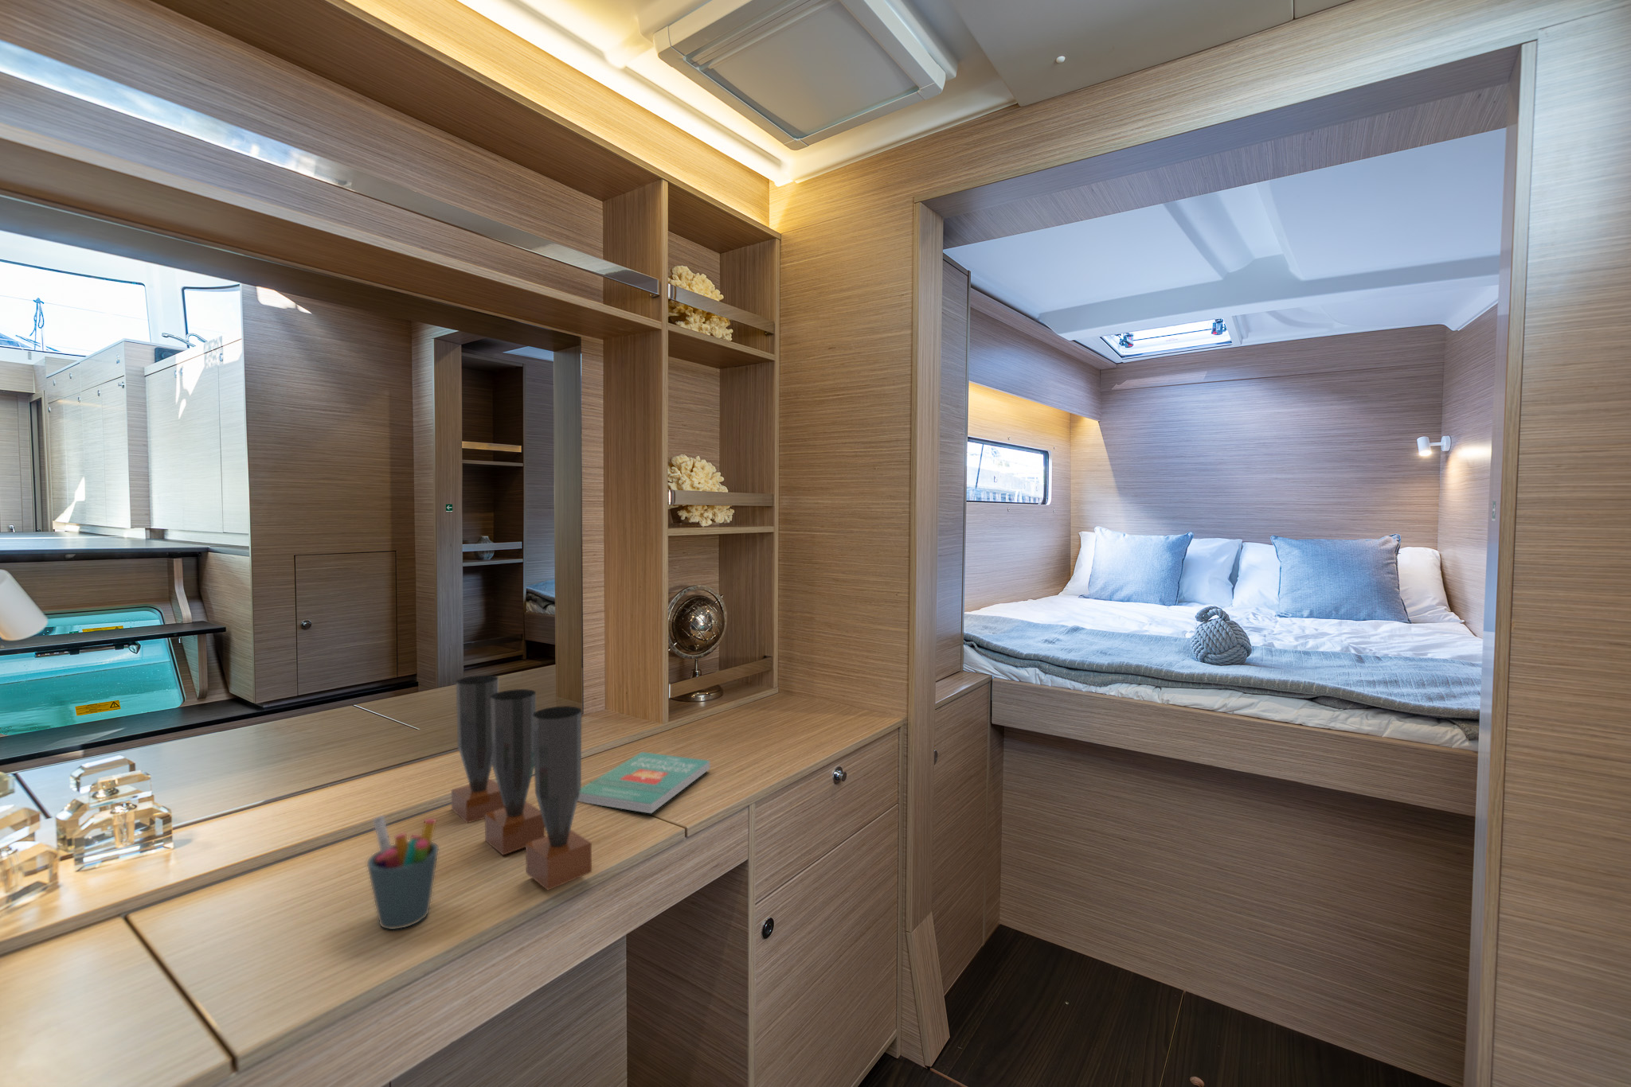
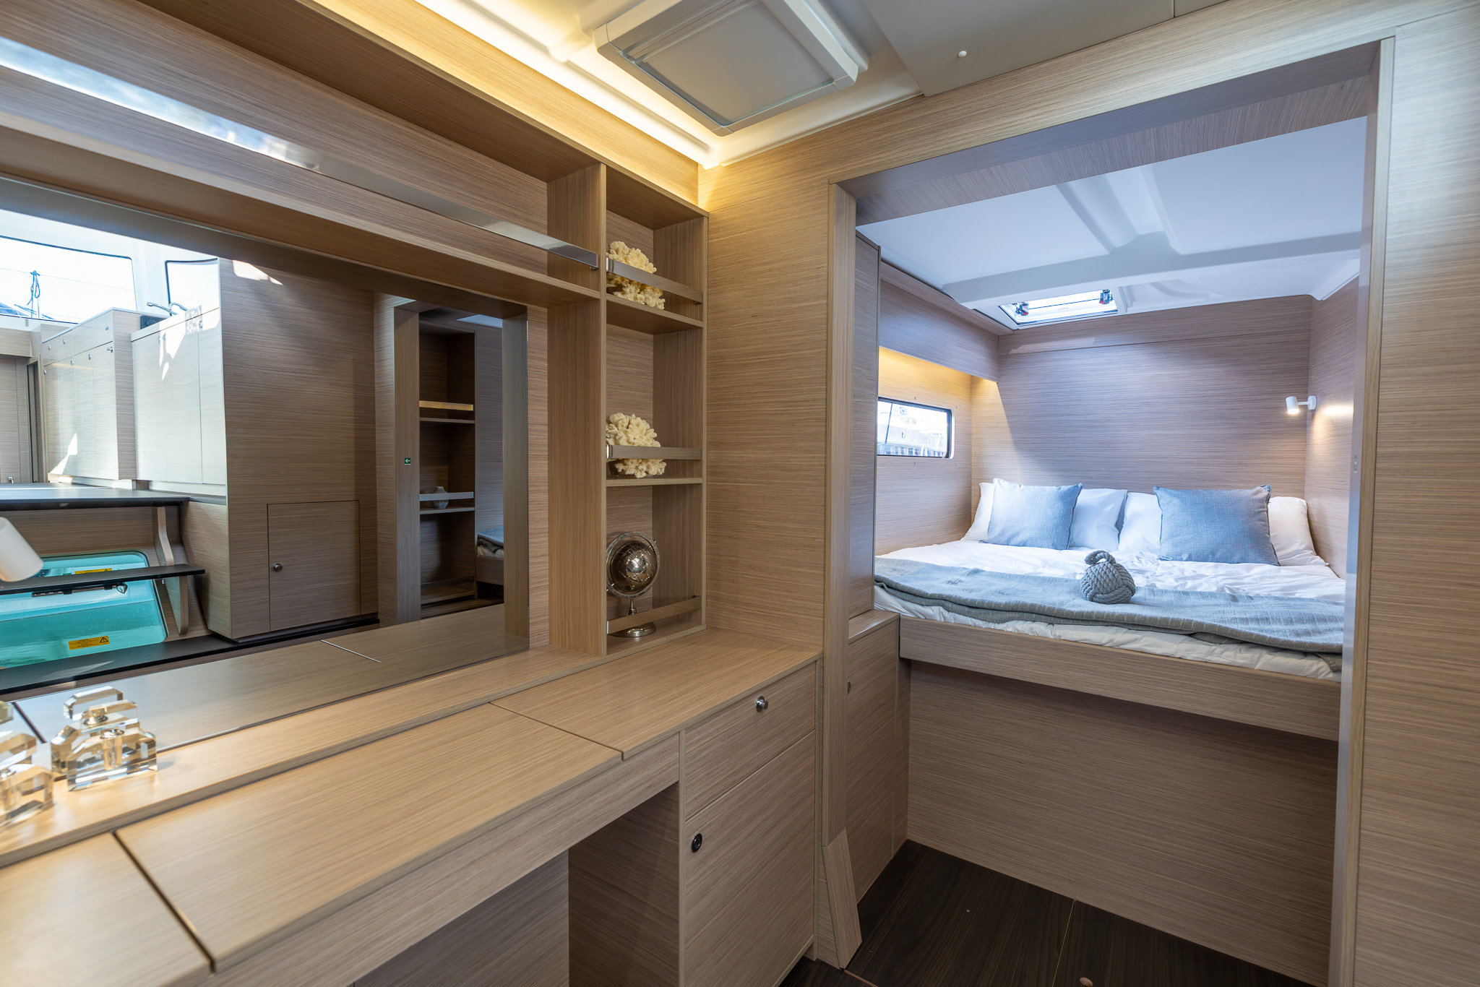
- pen holder (404, 869)
- book (646, 779)
- candle (515, 768)
